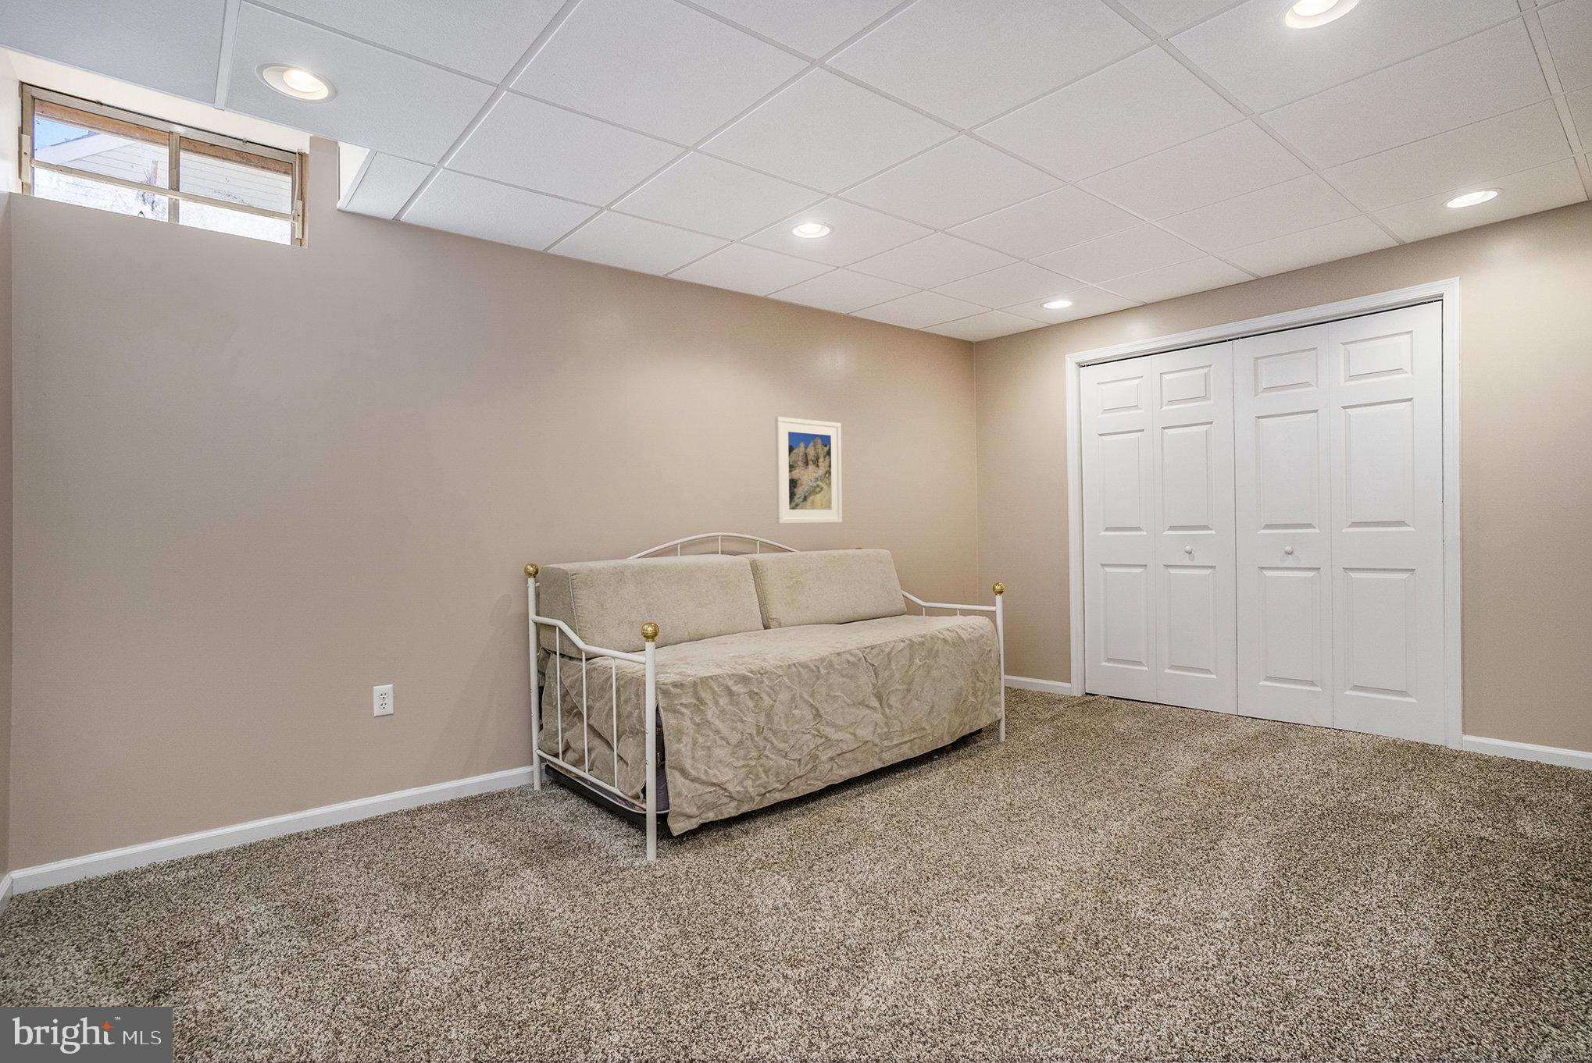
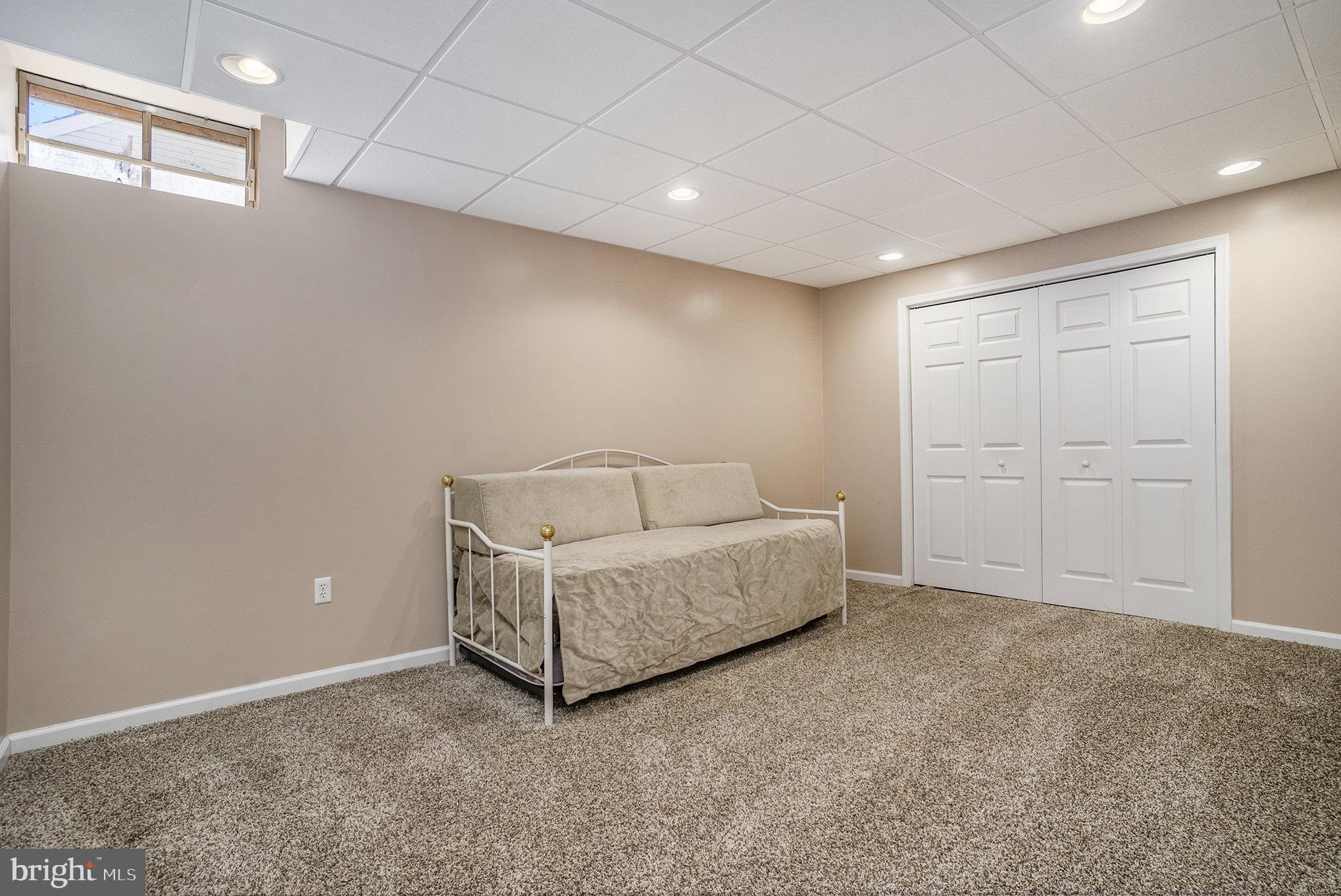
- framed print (810, 471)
